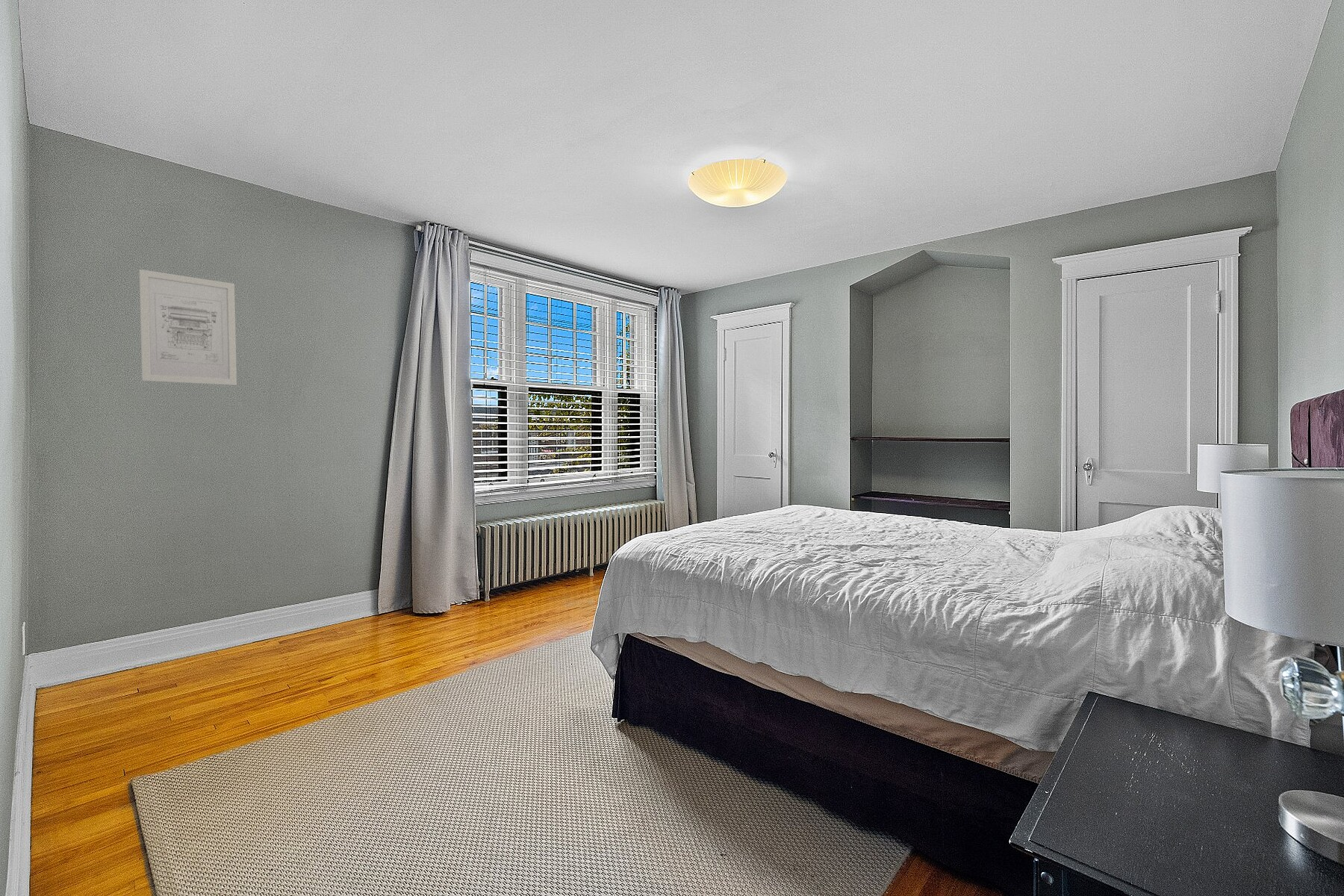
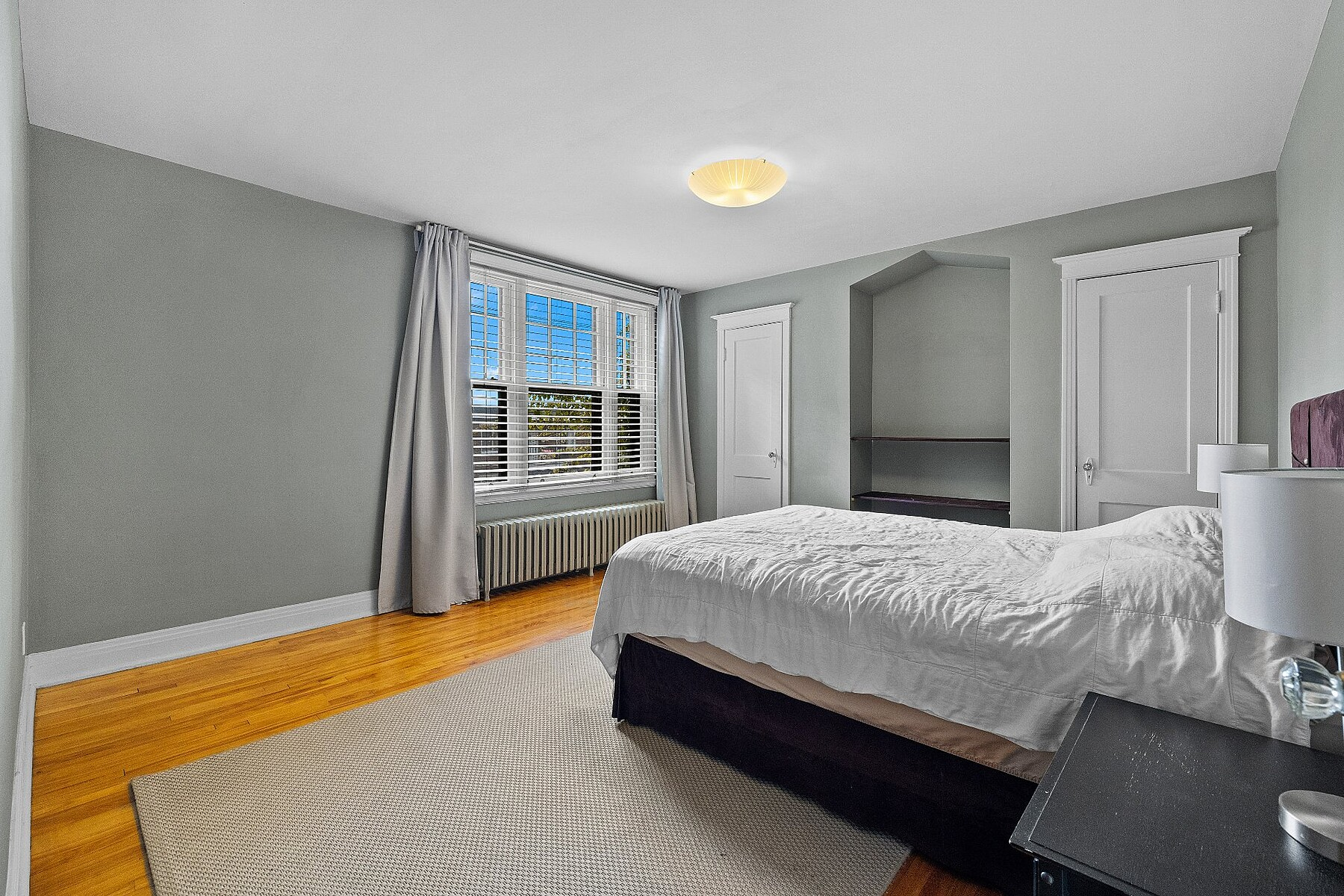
- wall art (190, 330)
